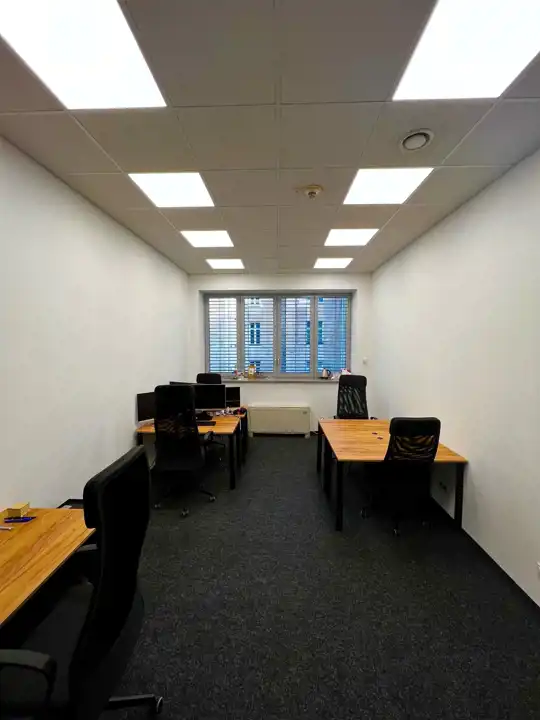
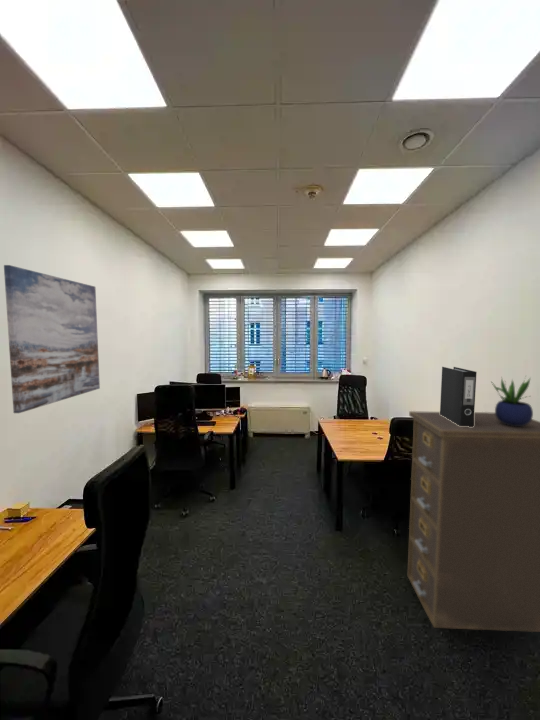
+ filing cabinet (475, 513)
+ binder (457, 394)
+ potted plant (511, 399)
+ wall art (61, 339)
